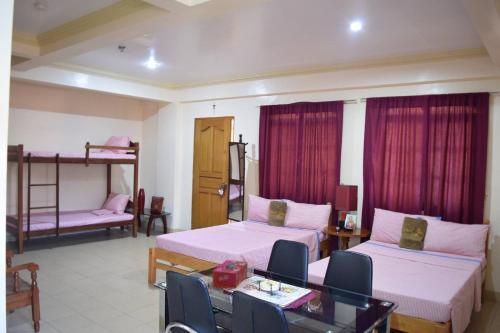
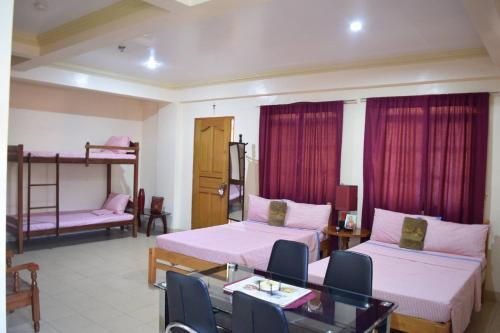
- tissue box (230, 273)
